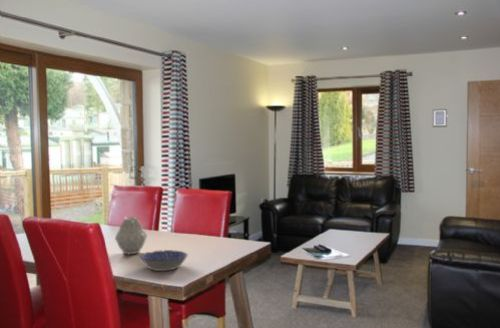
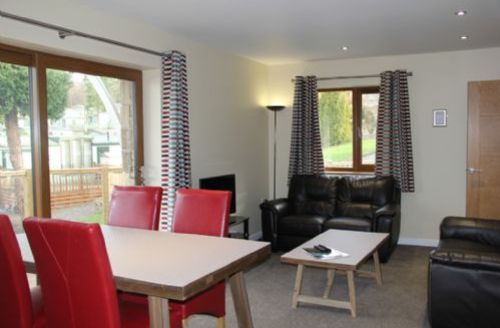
- bowl (164, 260)
- vase (131, 235)
